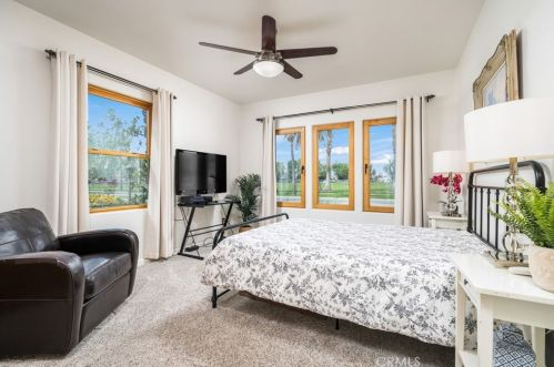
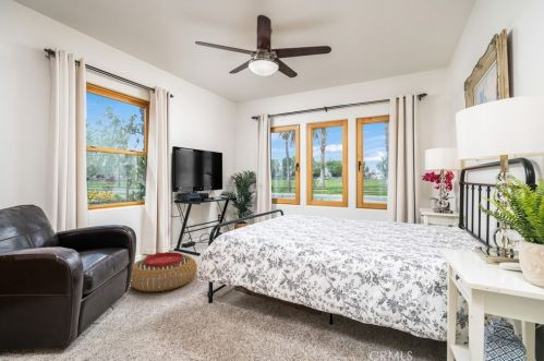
+ pouf (164, 268)
